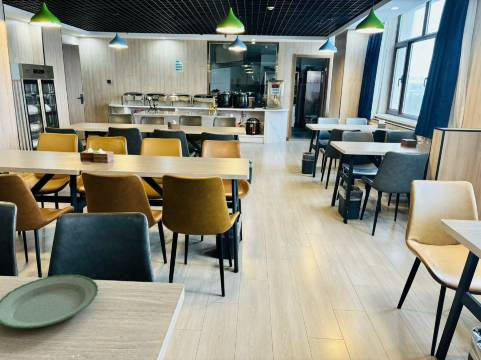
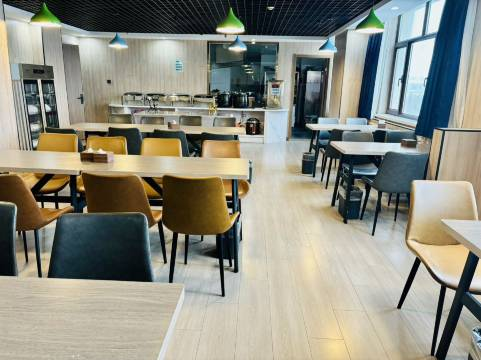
- plate (49, 302)
